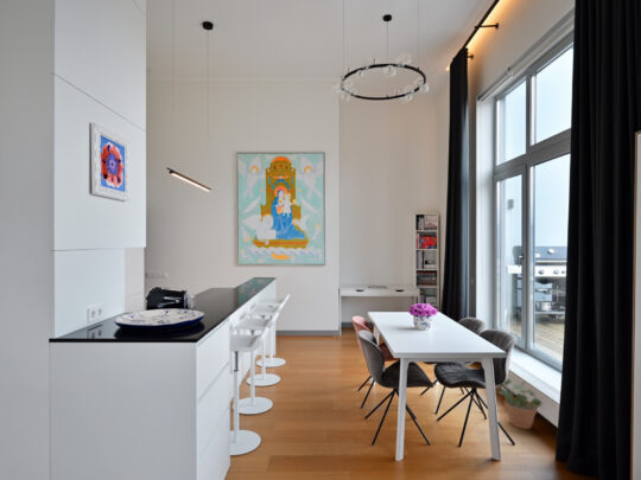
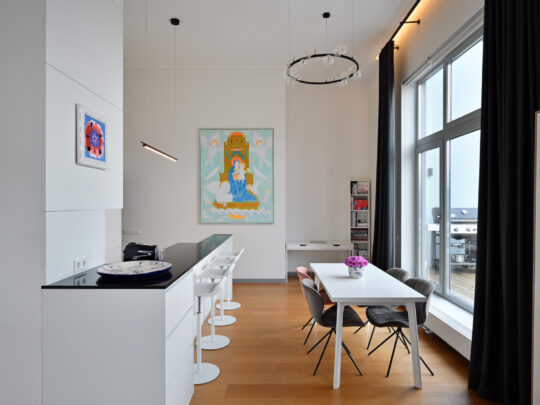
- potted plant (522, 405)
